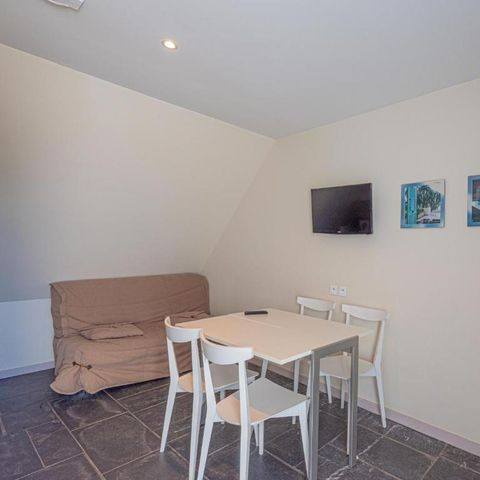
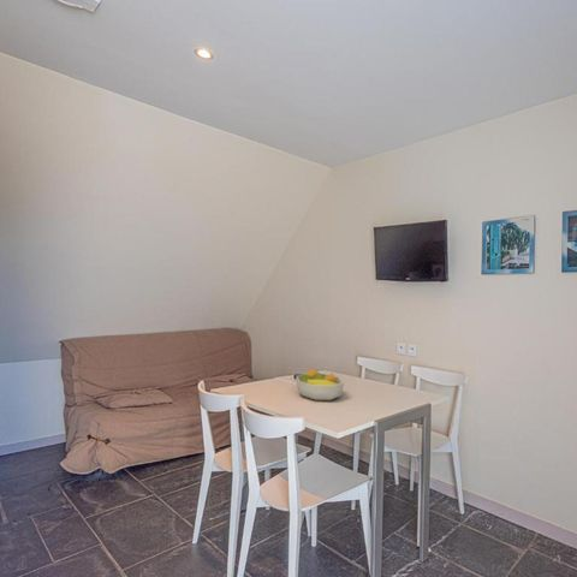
+ fruit bowl (319, 383)
